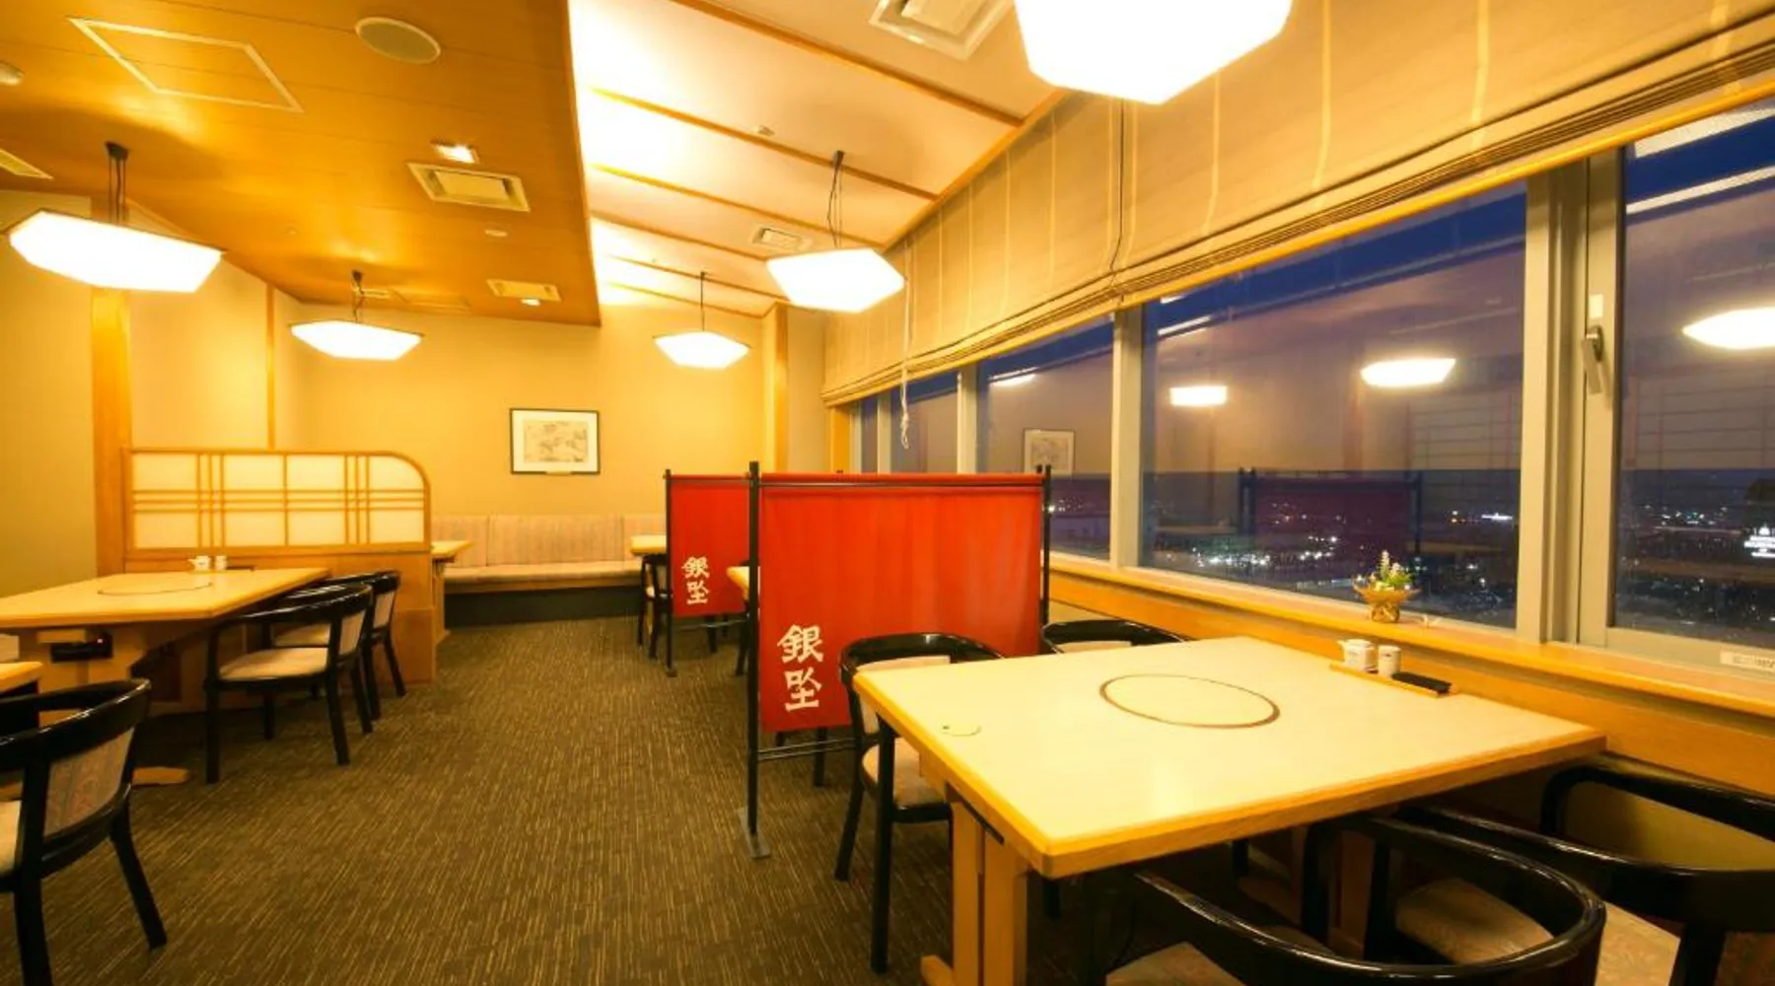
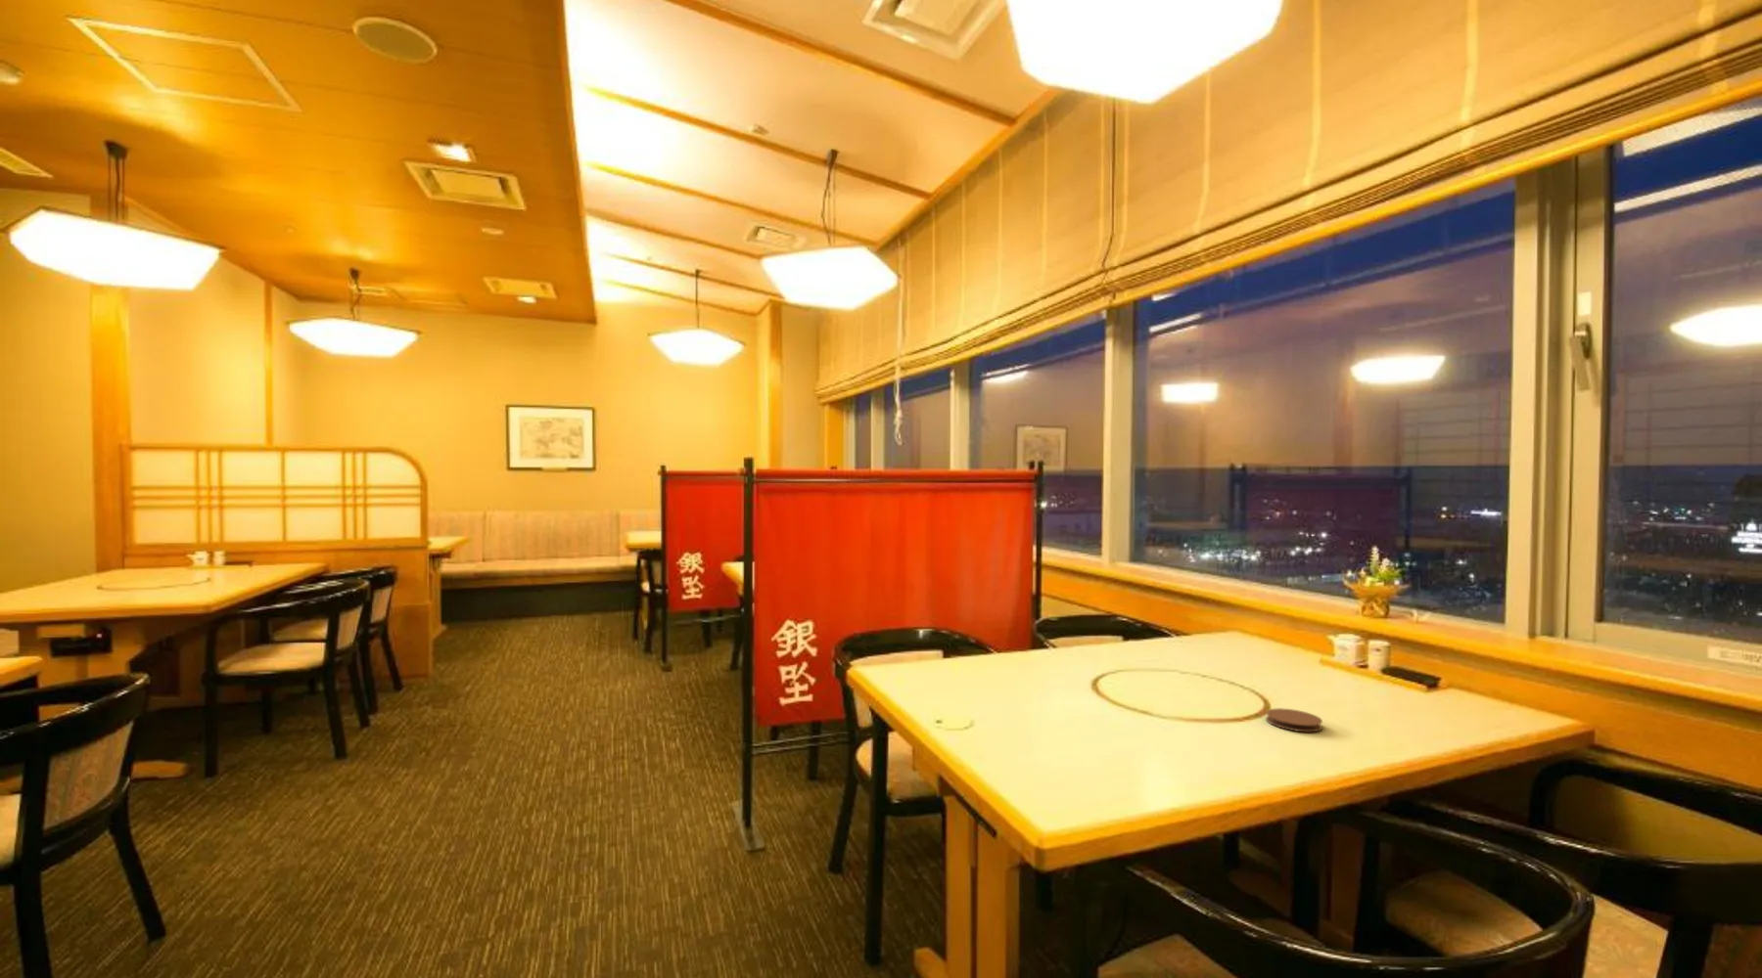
+ coaster (1293, 720)
